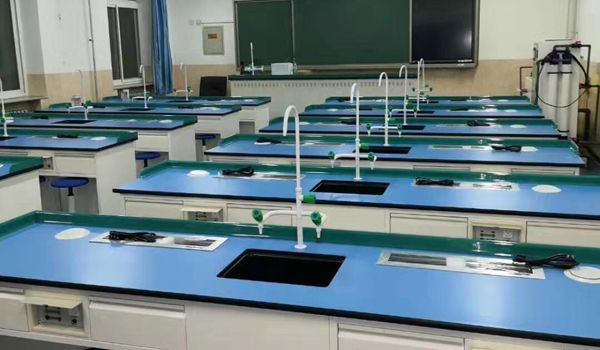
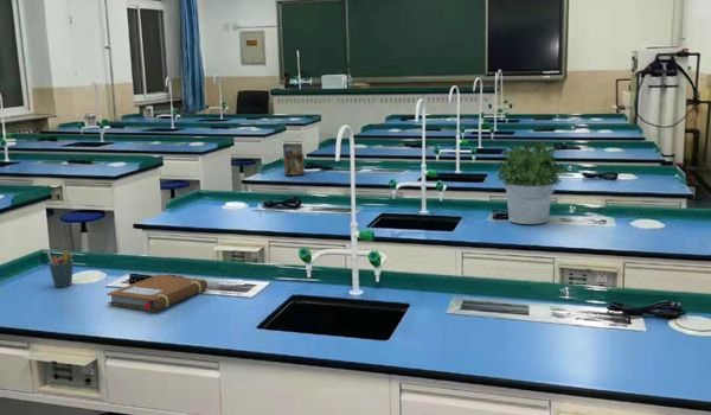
+ desk organizer (294, 160)
+ potted plant (532, 181)
+ notebook (158, 292)
+ pen holder (60, 267)
